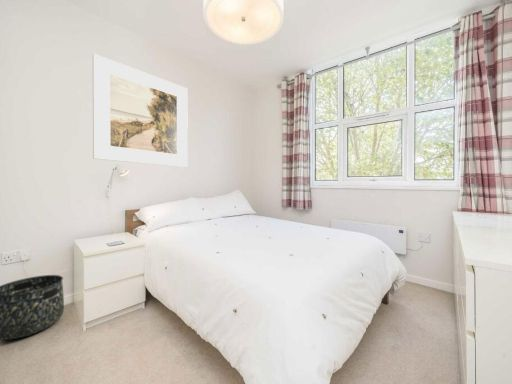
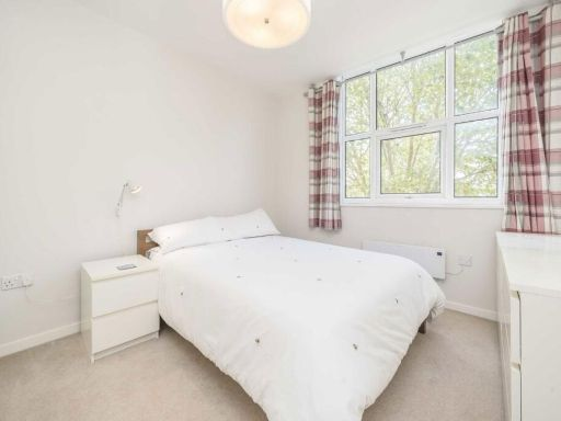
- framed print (146, 118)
- basket (29, 305)
